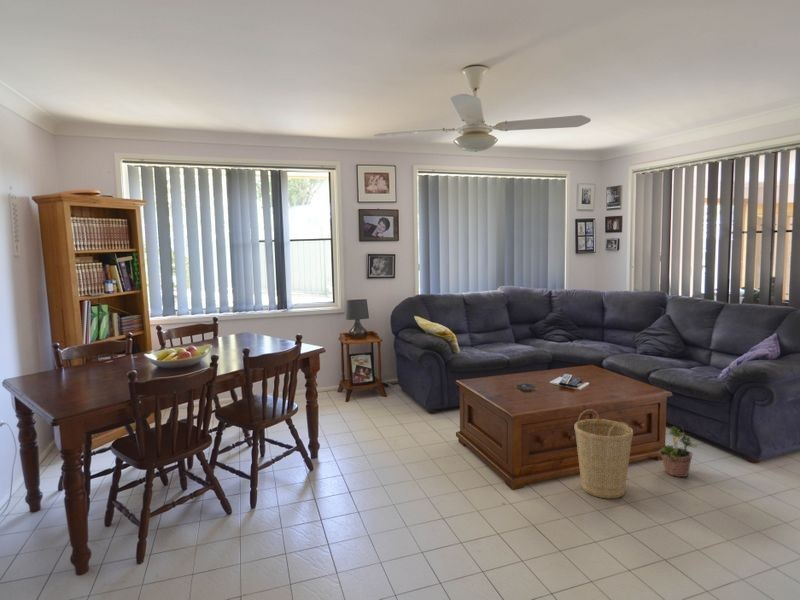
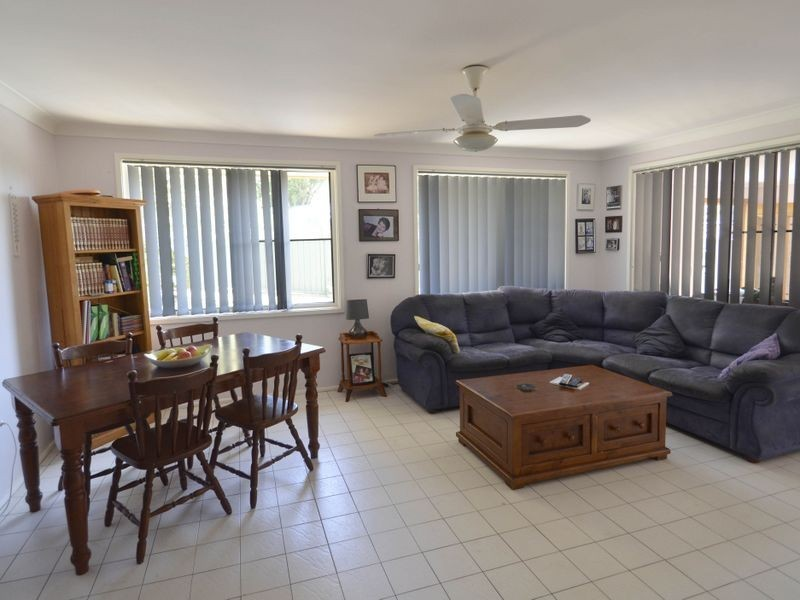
- potted plant (675, 446)
- basket (603, 452)
